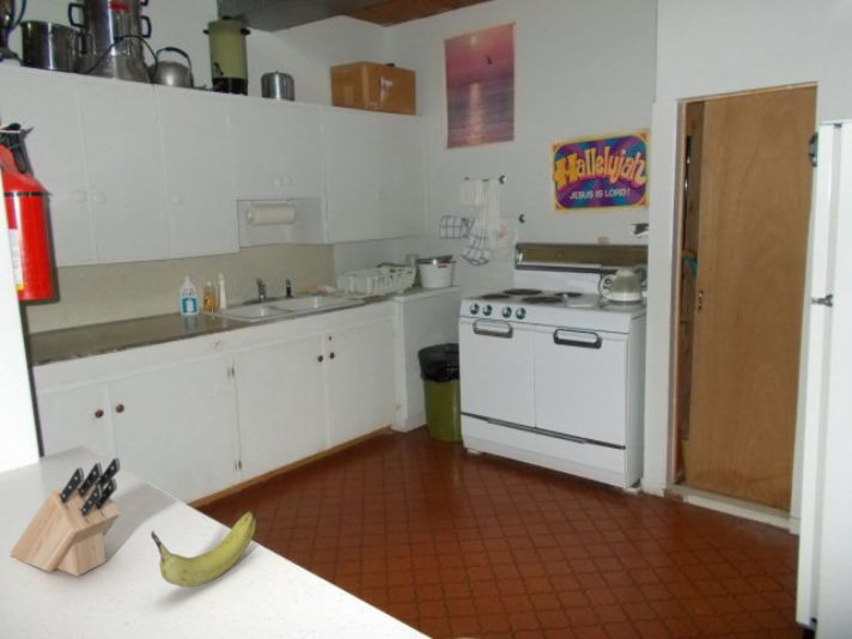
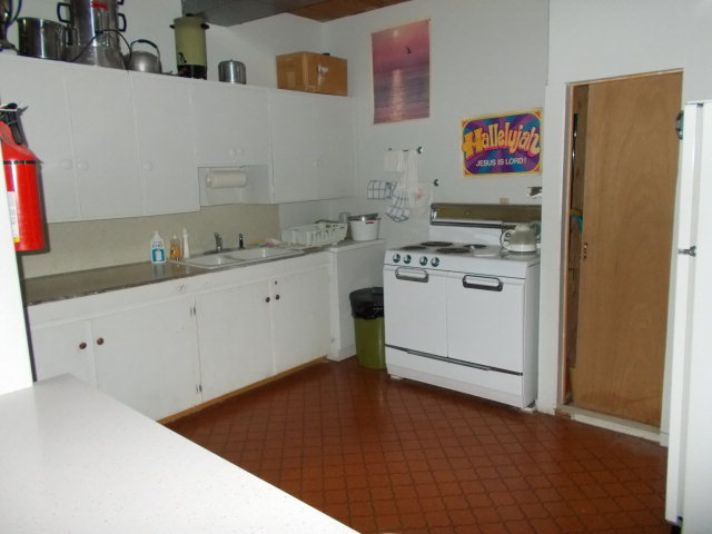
- fruit (212, 549)
- knife block (67, 507)
